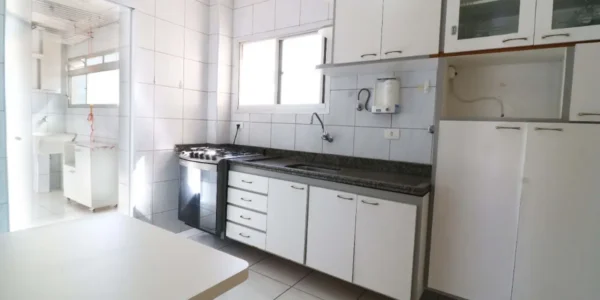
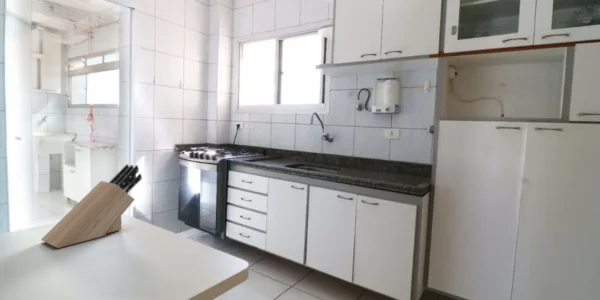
+ knife block (98, 200)
